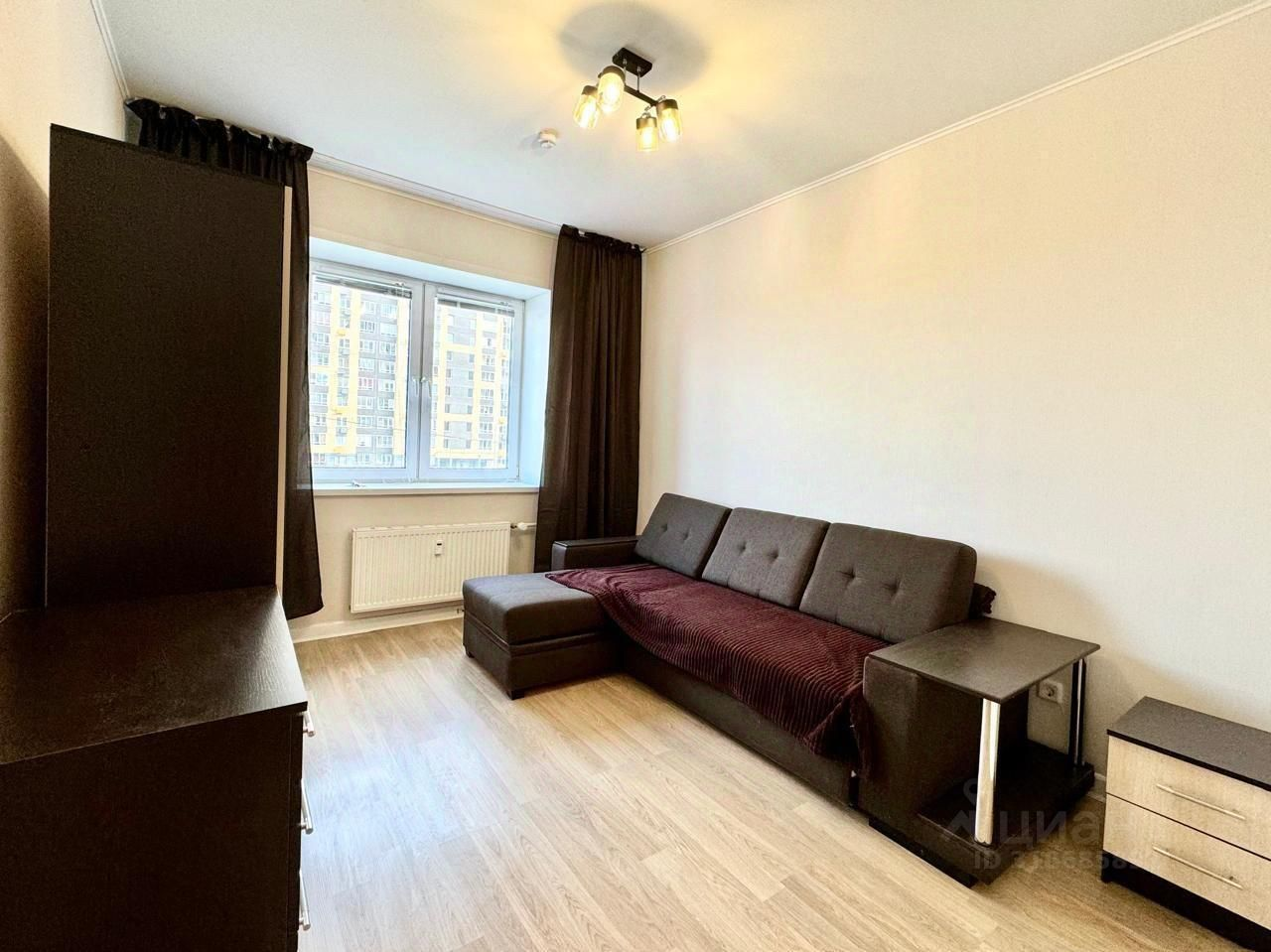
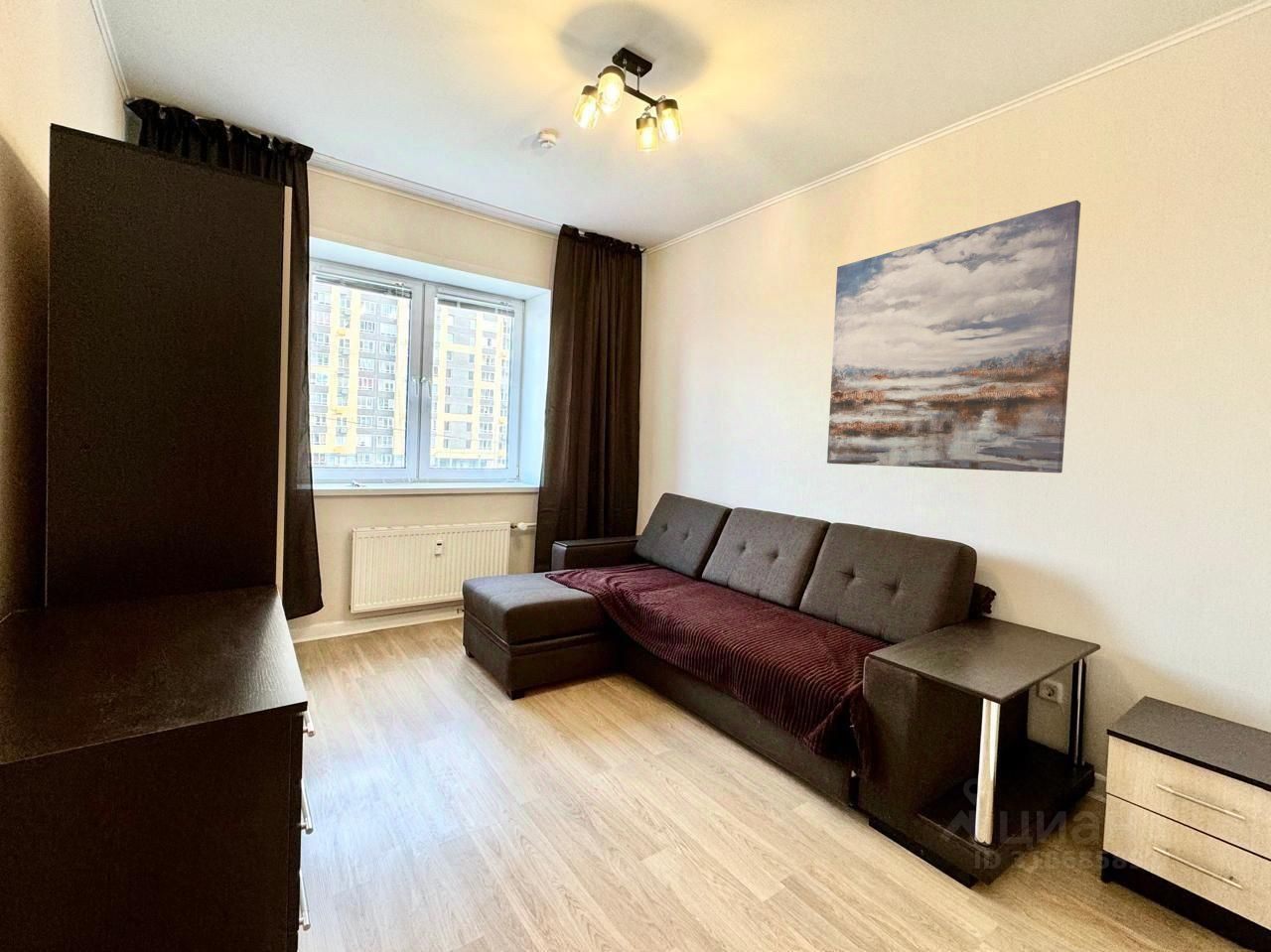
+ wall art (932, 354)
